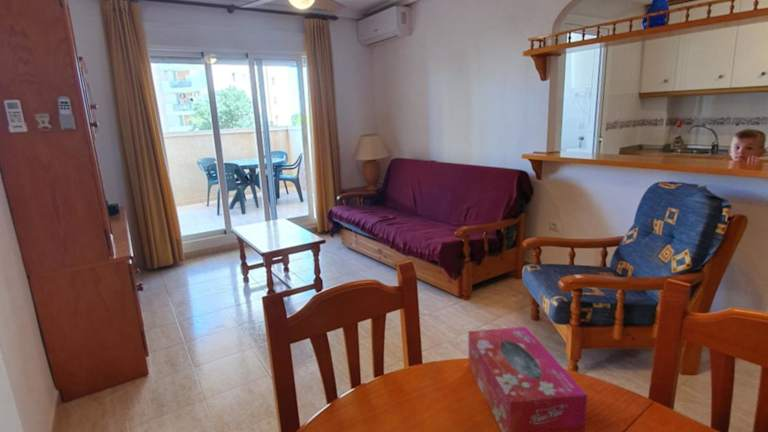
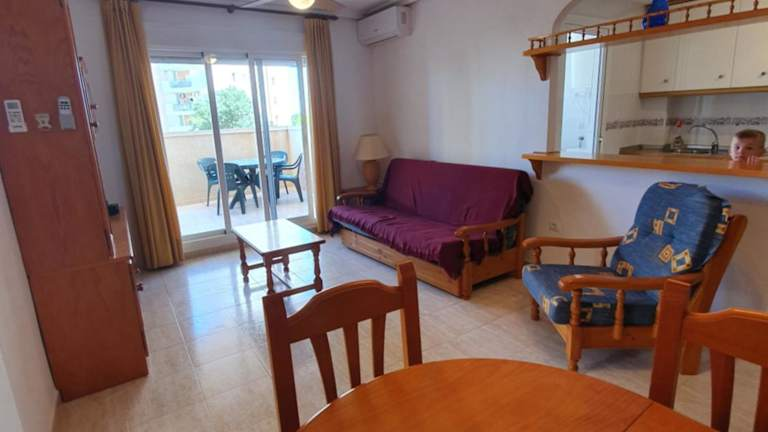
- tissue box (518, 378)
